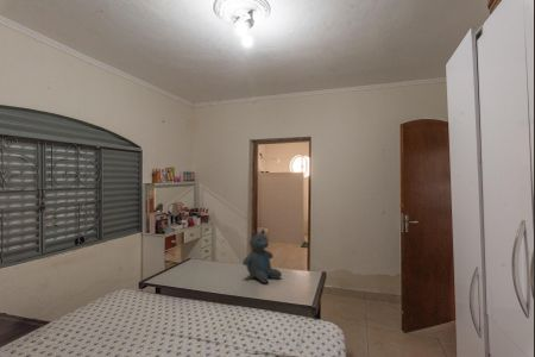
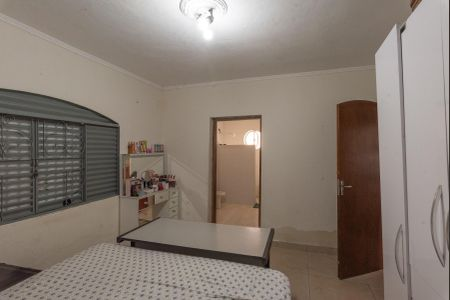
- teddy bear (263, 253)
